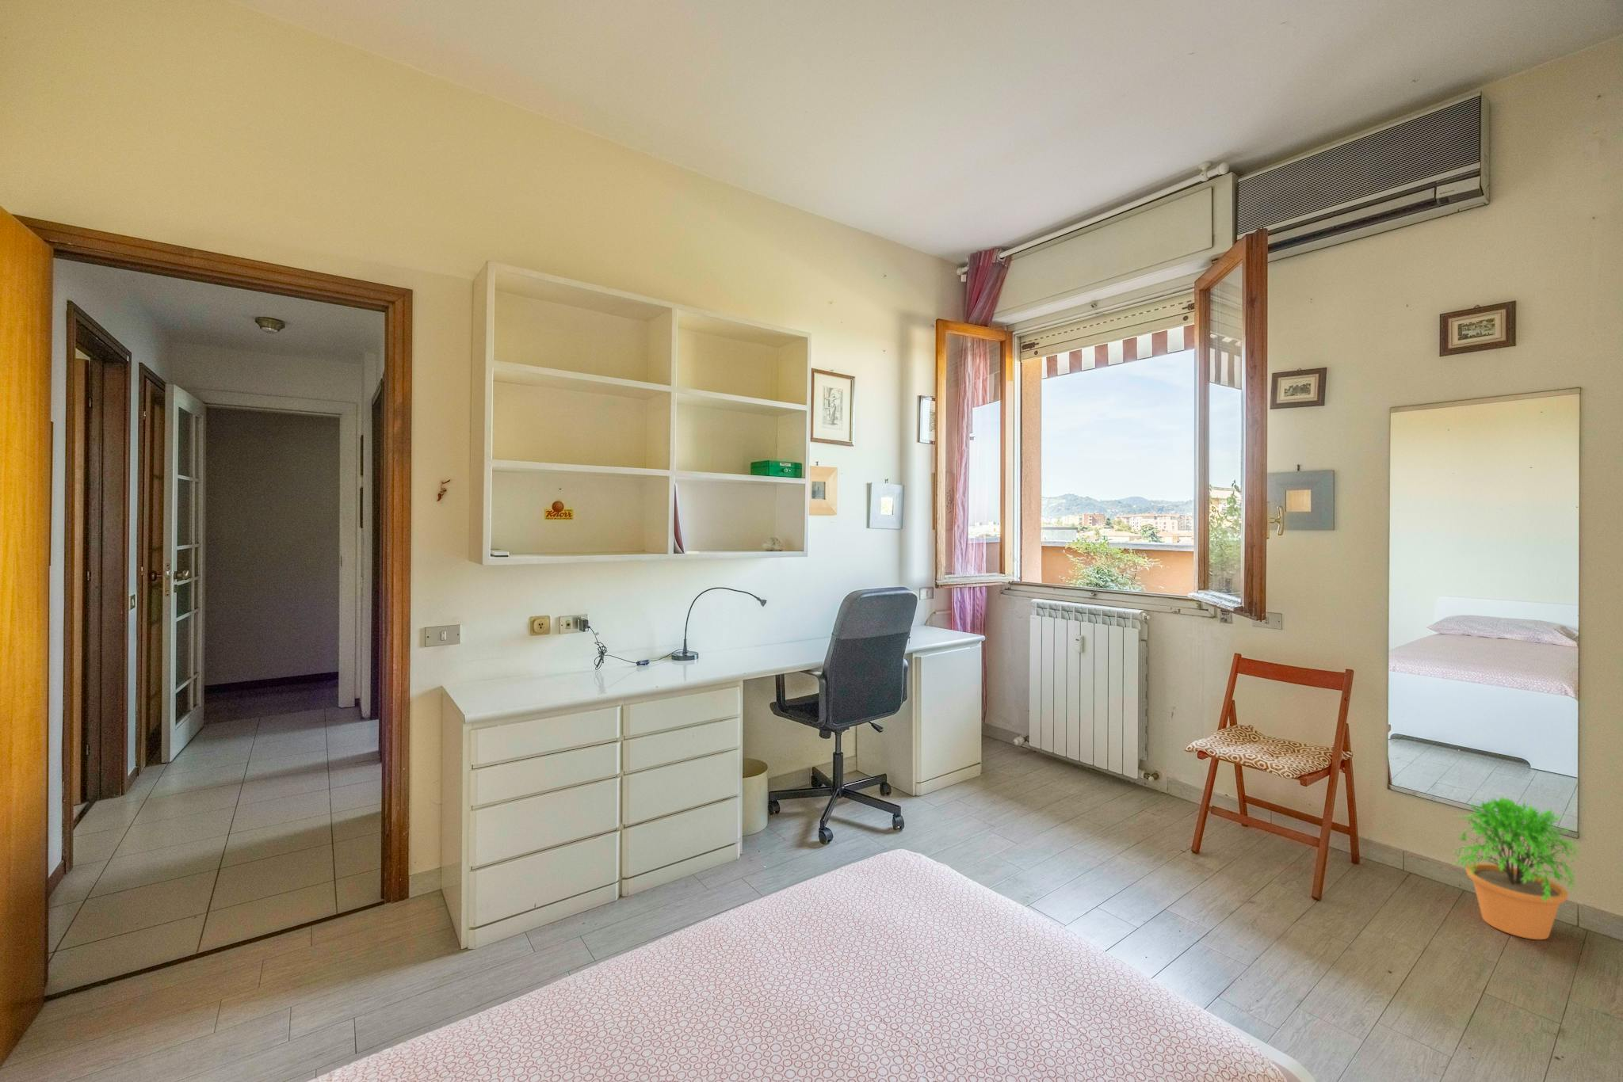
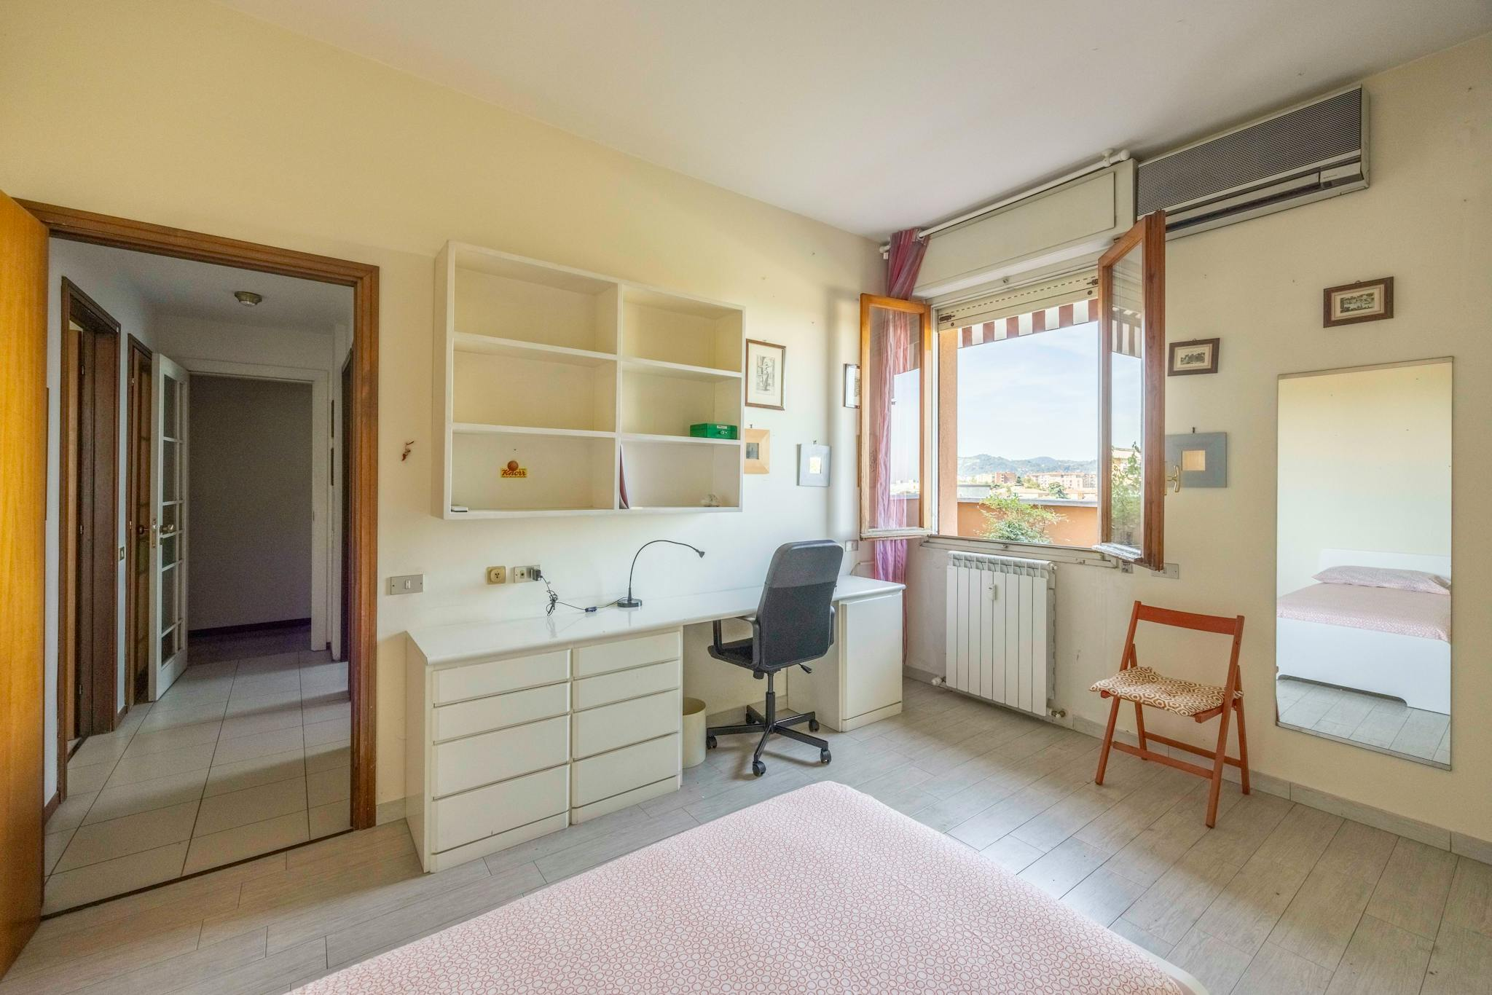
- potted plant (1513, 860)
